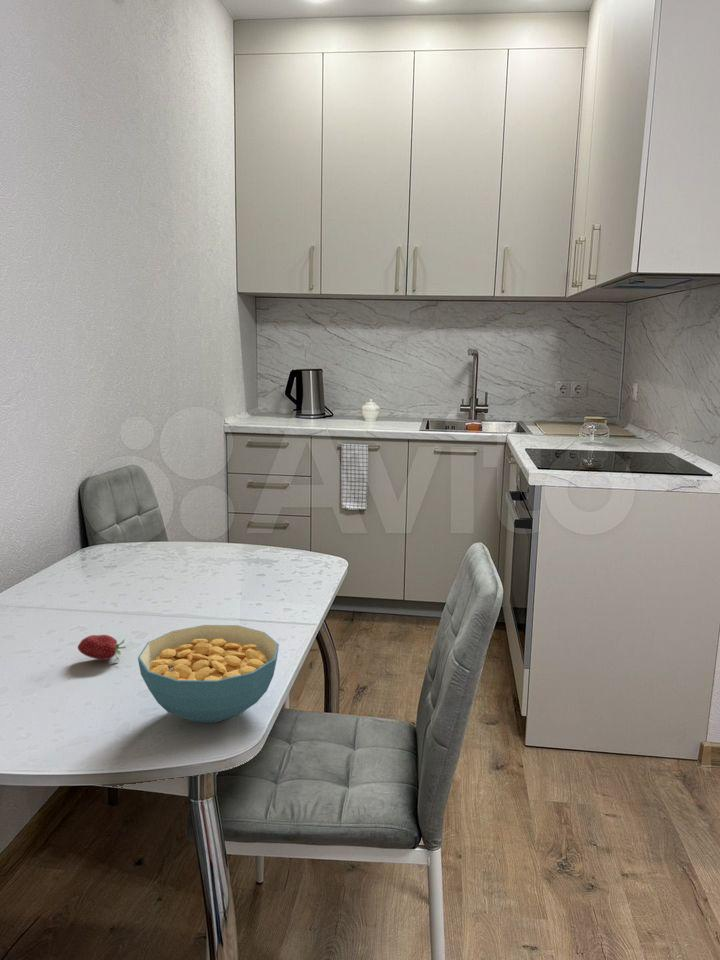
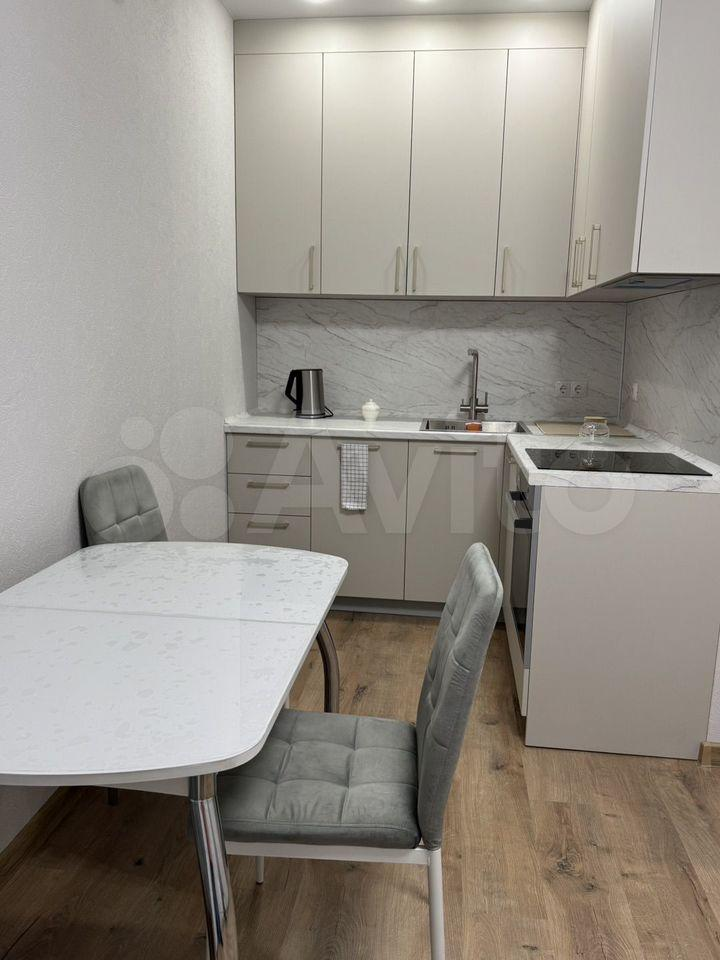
- fruit (101, 647)
- cereal bowl (210, 682)
